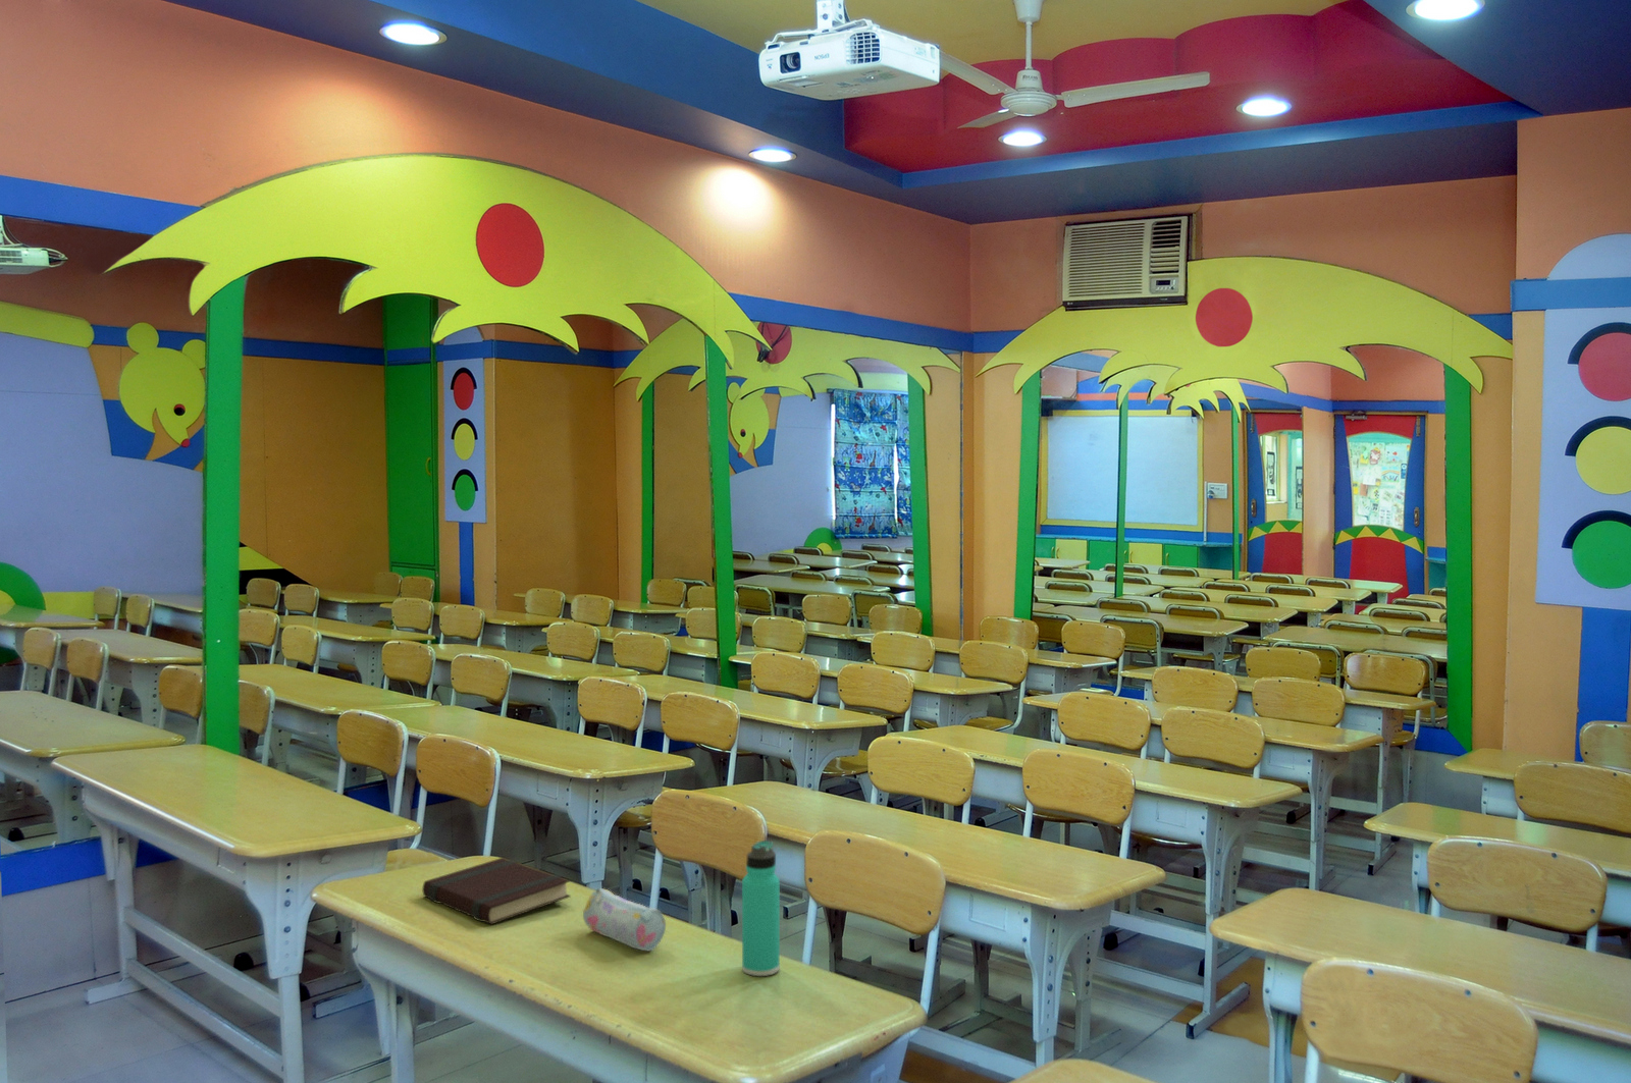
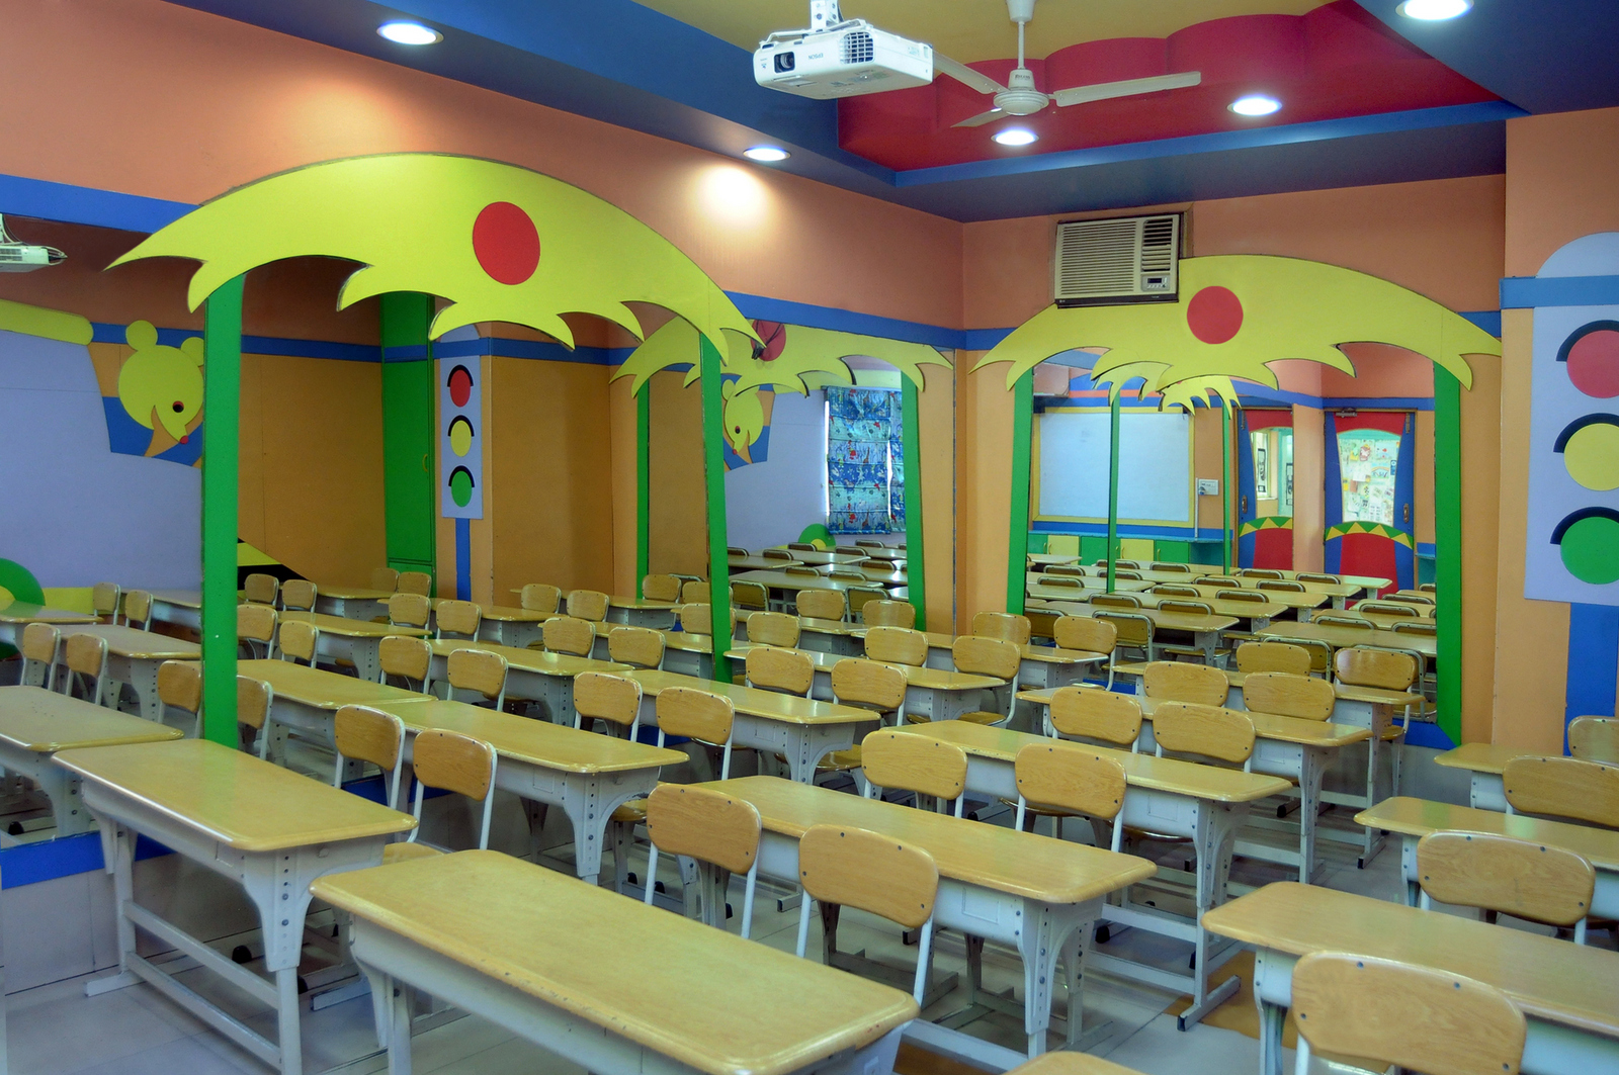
- pencil case (624, 917)
- thermos bottle (760, 907)
- book (496, 890)
